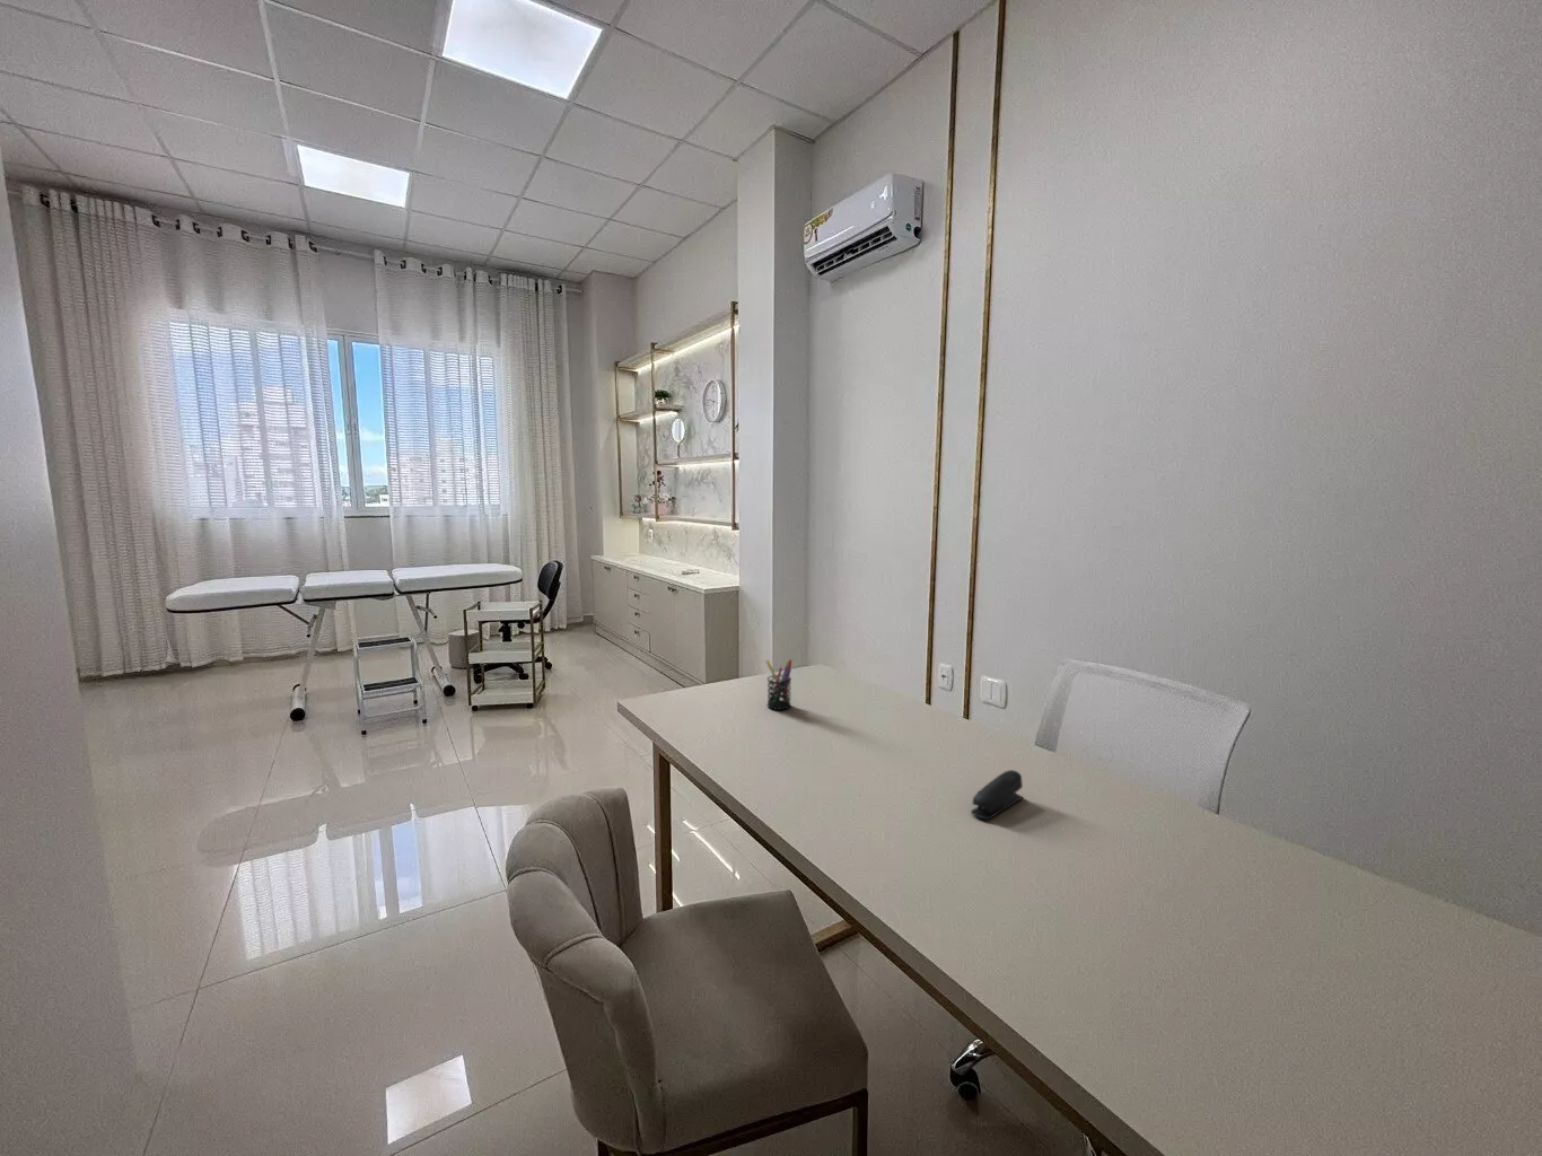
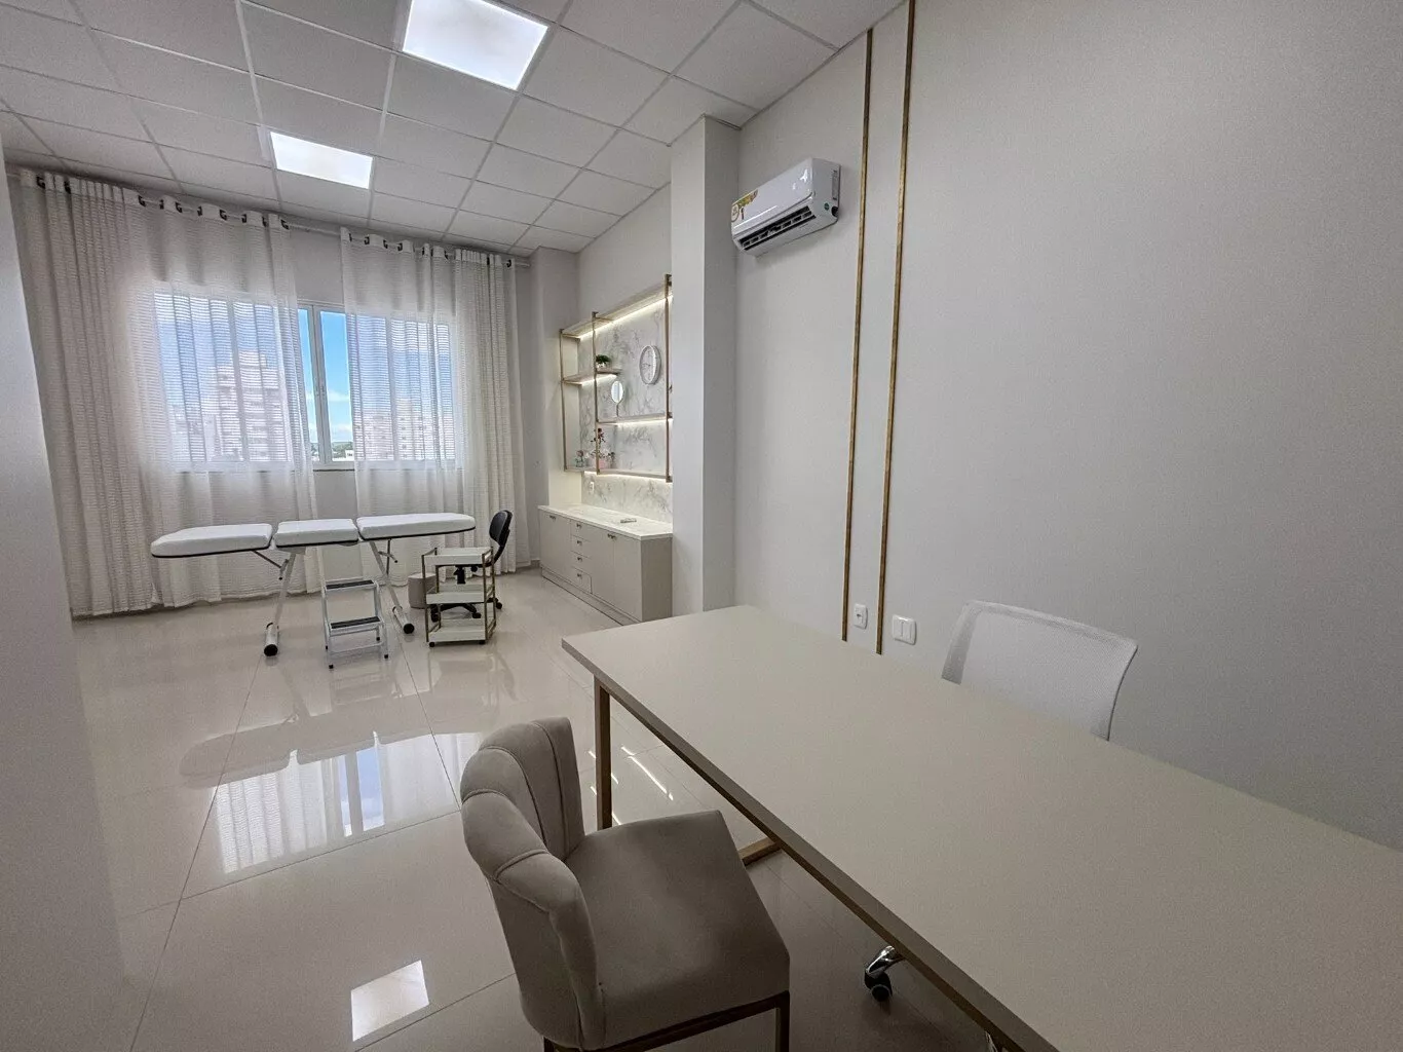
- pen holder (781, 681)
- stapler (998, 793)
